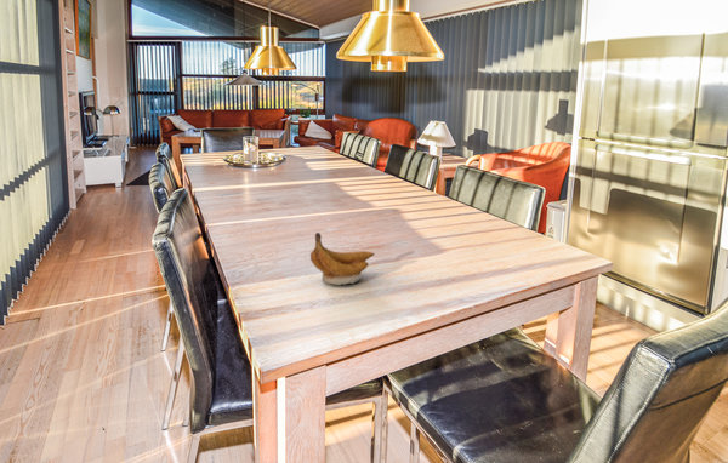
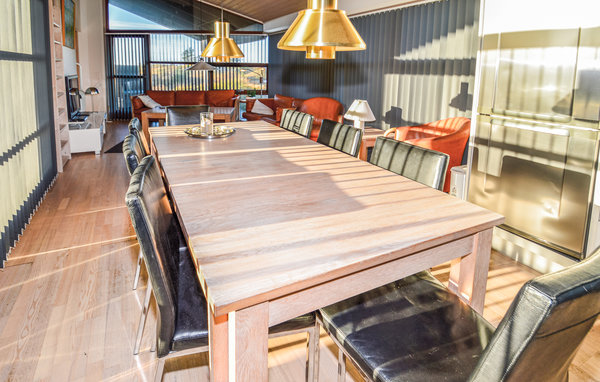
- banana (342, 256)
